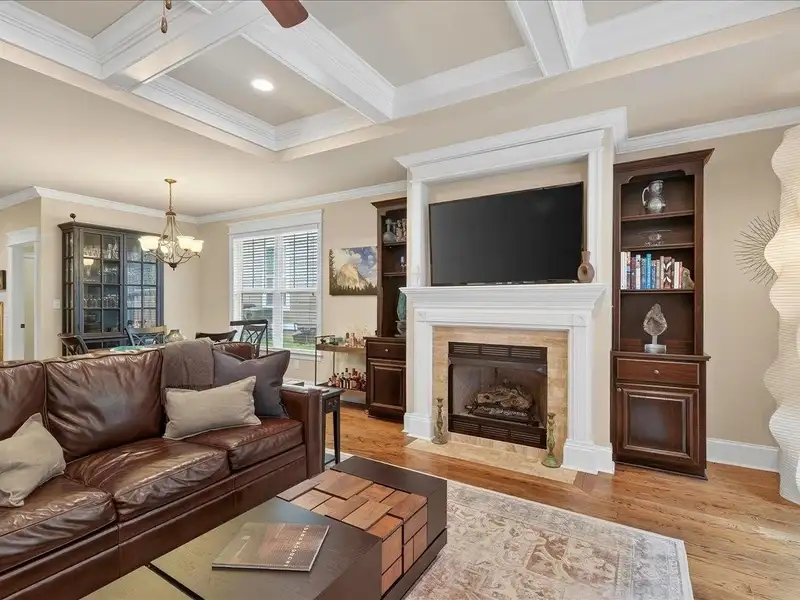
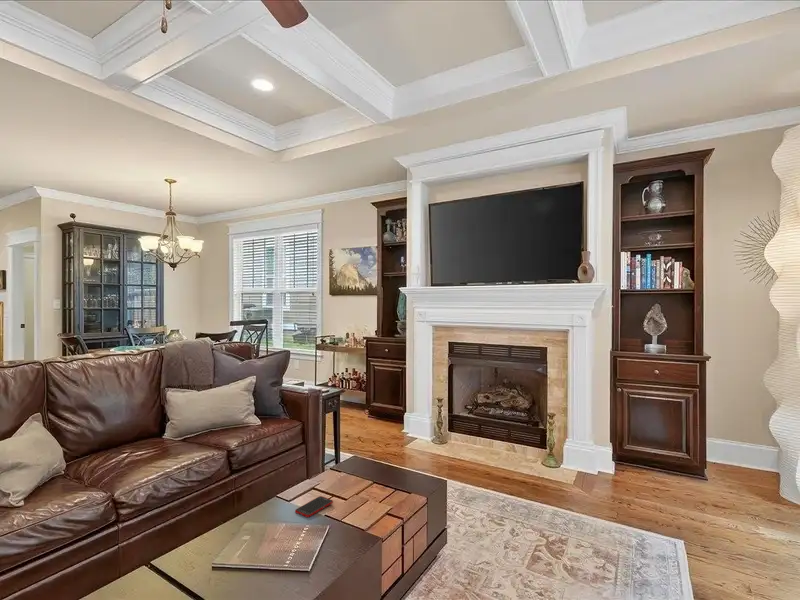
+ cell phone (314, 506)
